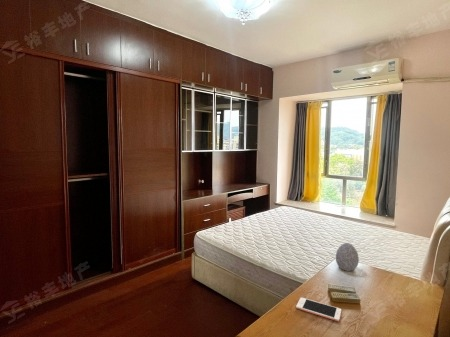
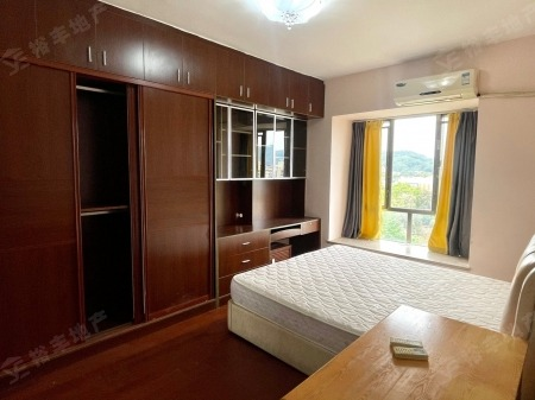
- decorative egg (347, 255)
- cell phone (318, 308)
